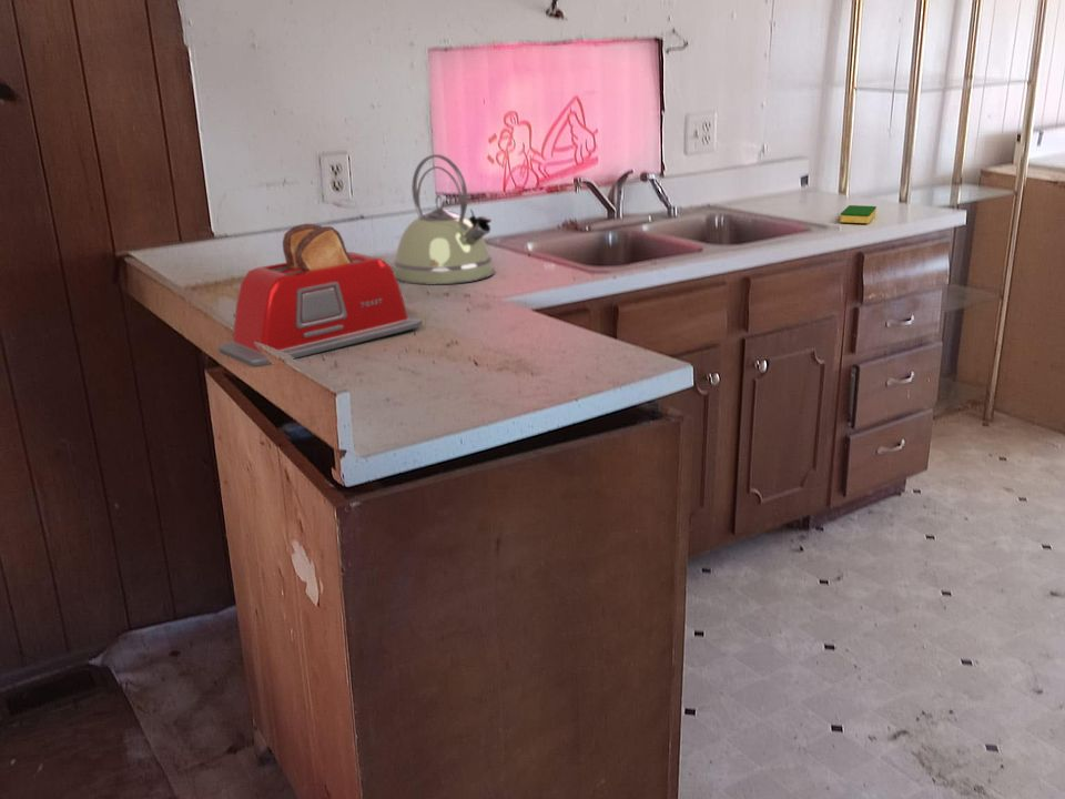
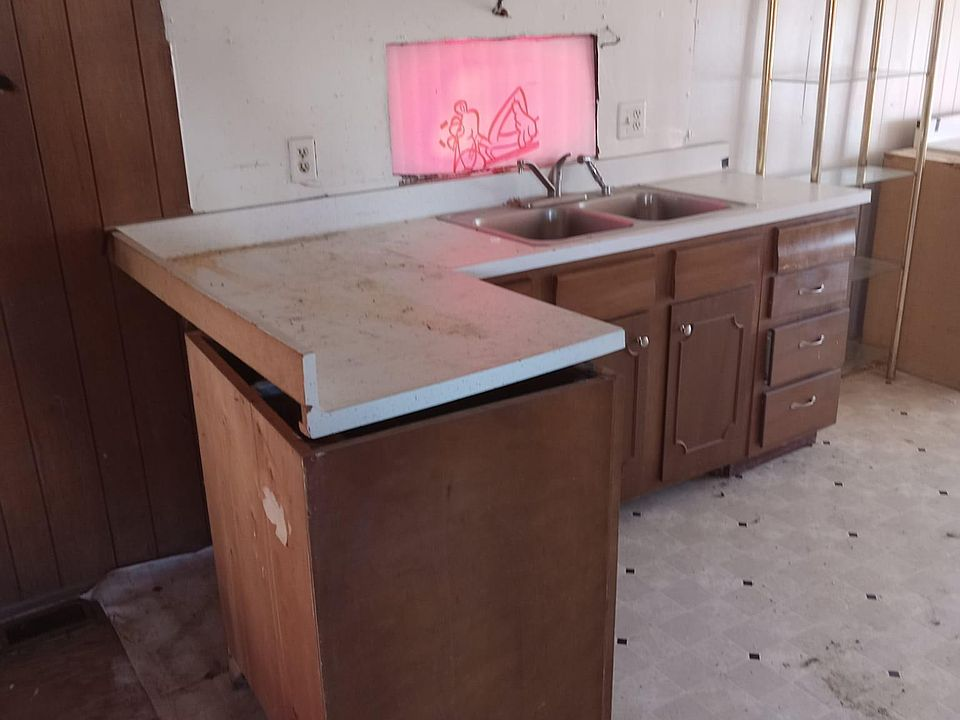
- kettle (445, 215)
- dish sponge (858, 214)
- toaster (318, 283)
